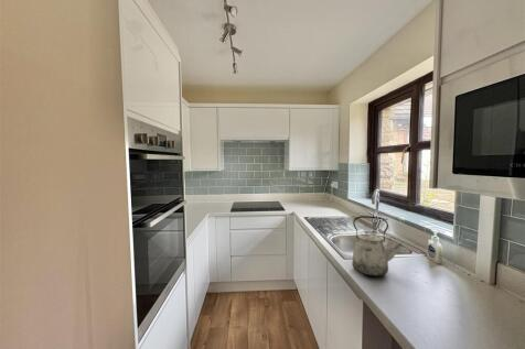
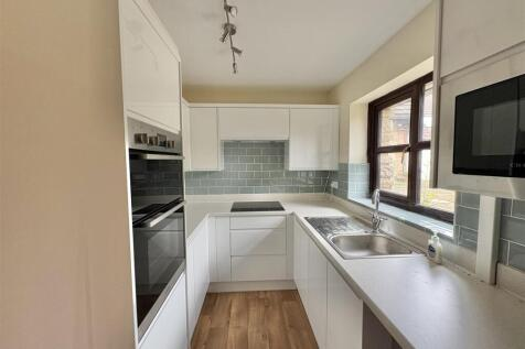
- kettle (376, 244)
